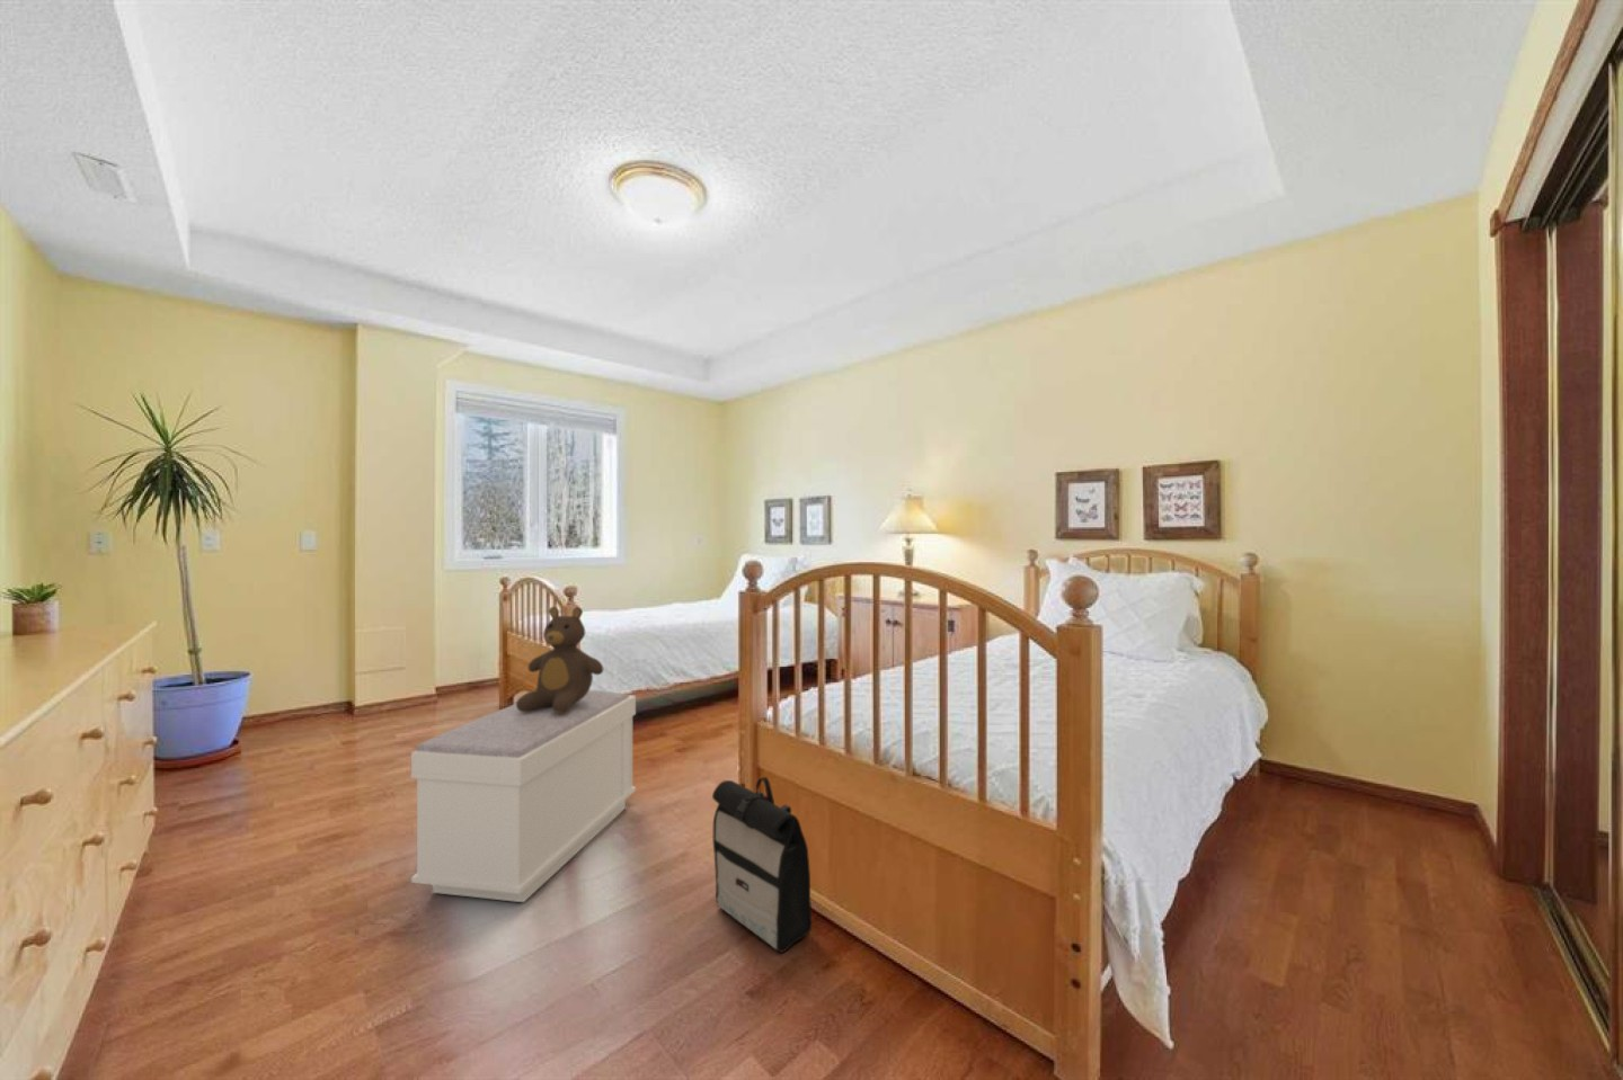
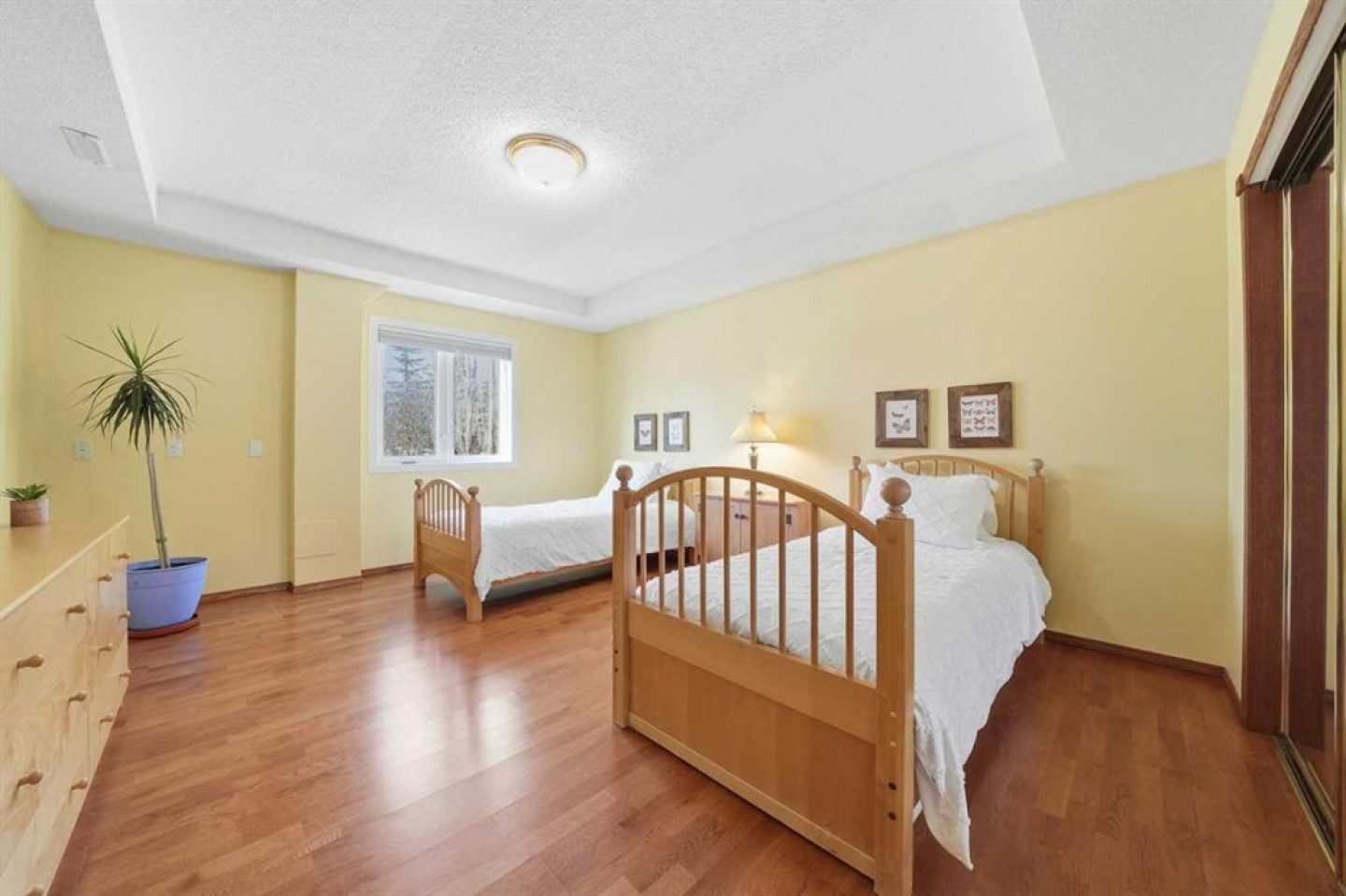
- bench (539, 777)
- teddy bear (557, 657)
- backpack (760, 850)
